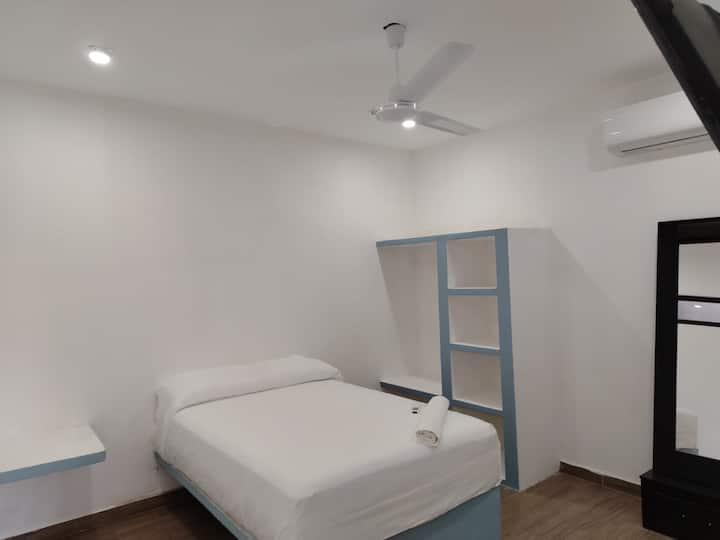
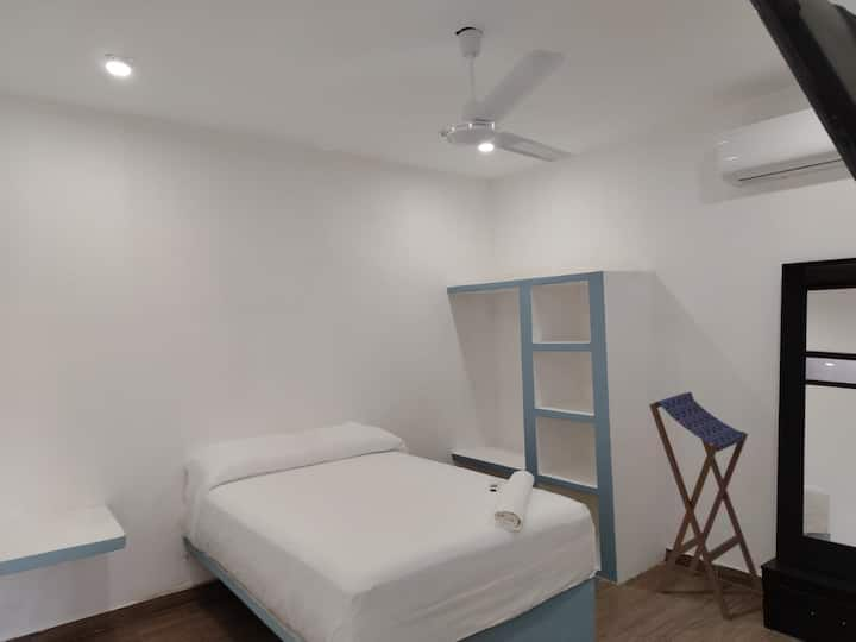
+ stool (699, 495)
